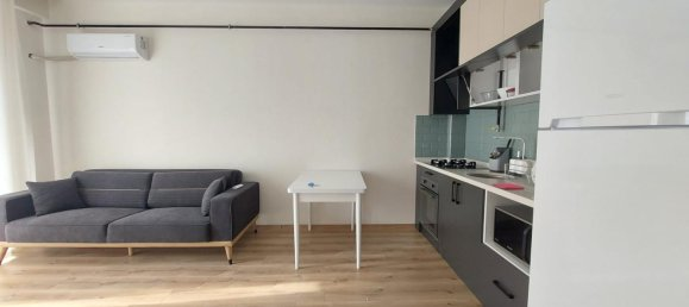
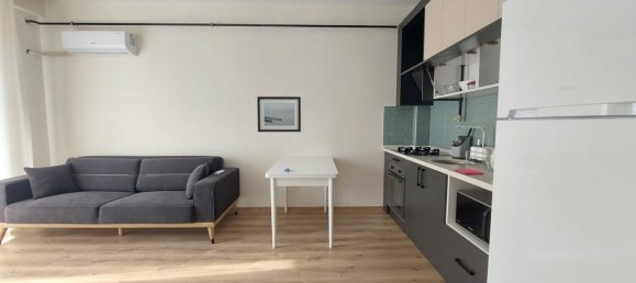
+ wall art (279, 114)
